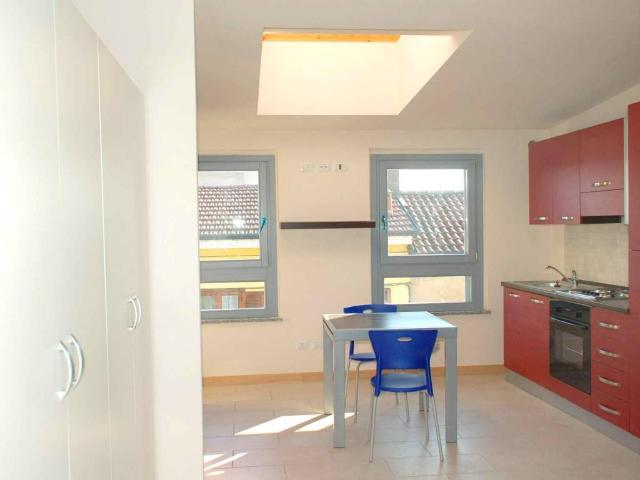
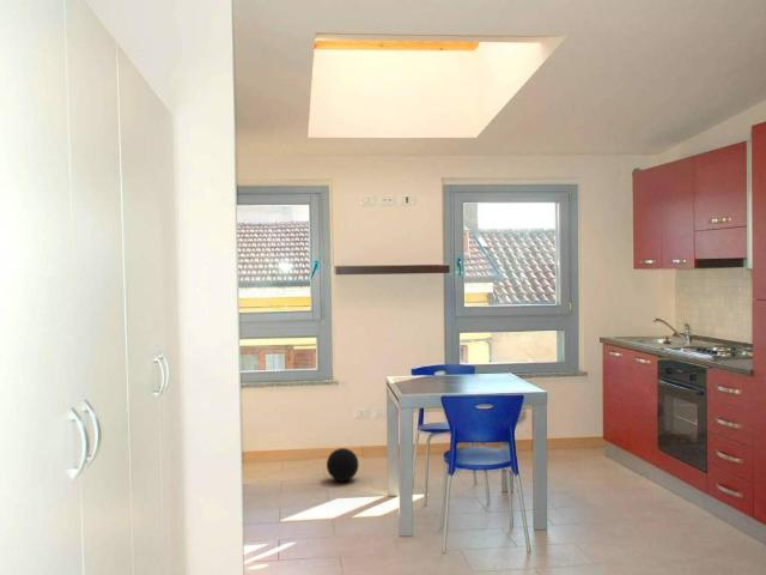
+ ball (342, 464)
